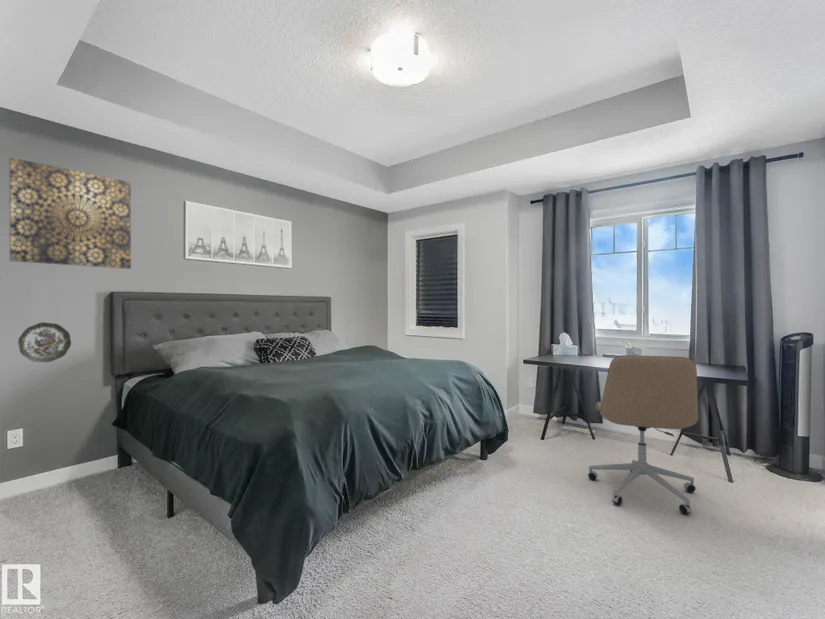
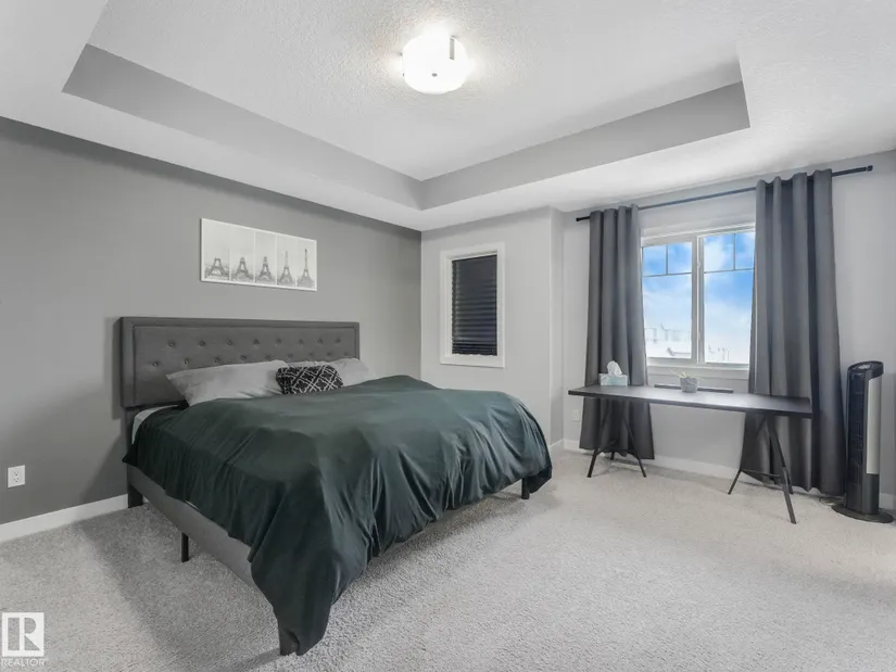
- office chair (642, 421)
- wall art (75, 218)
- decorative plate (45, 342)
